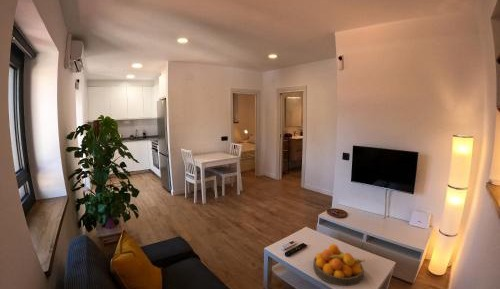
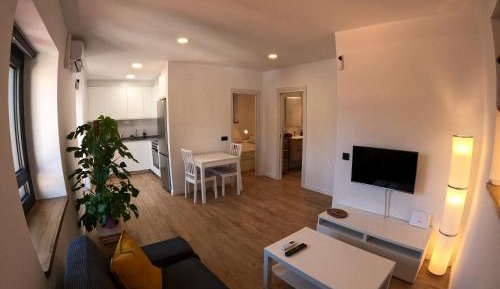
- fruit bowl (337, 261)
